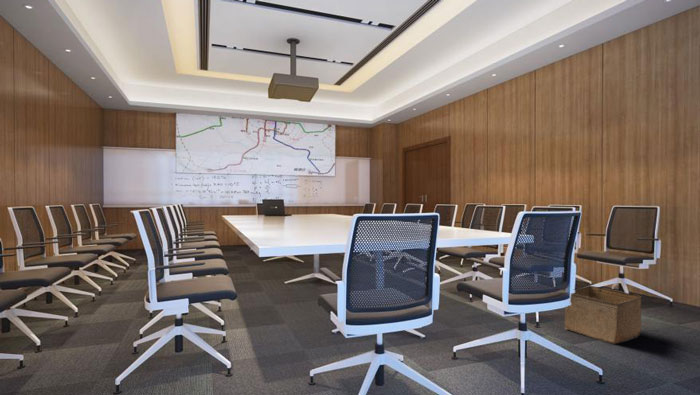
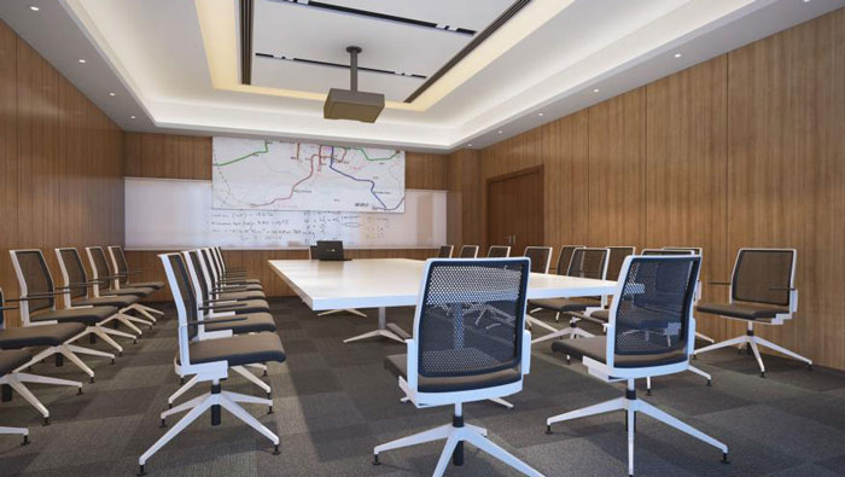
- storage bin (601, 312)
